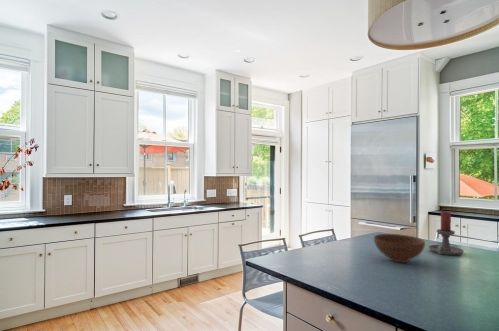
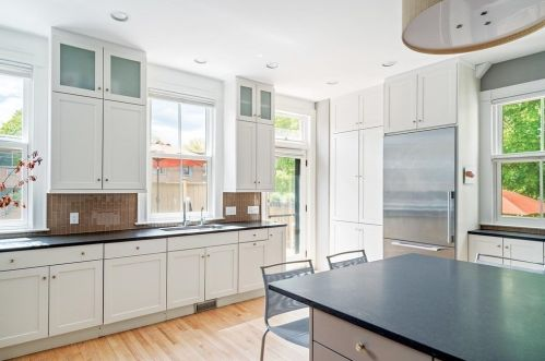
- bowl (398, 249)
- candle holder (444, 231)
